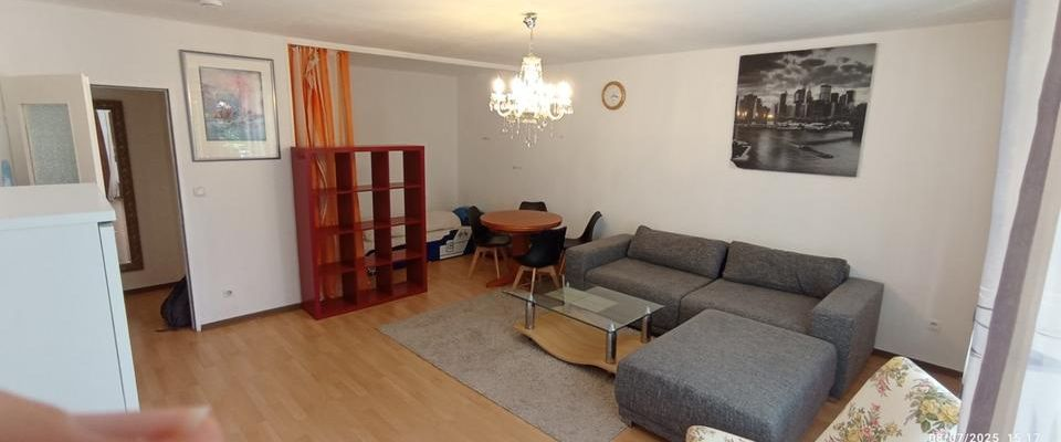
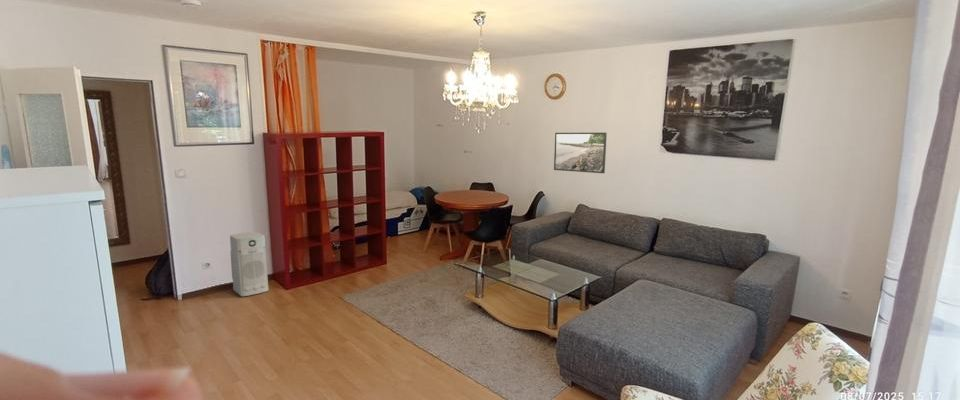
+ air purifier (248, 262)
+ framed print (578, 152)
